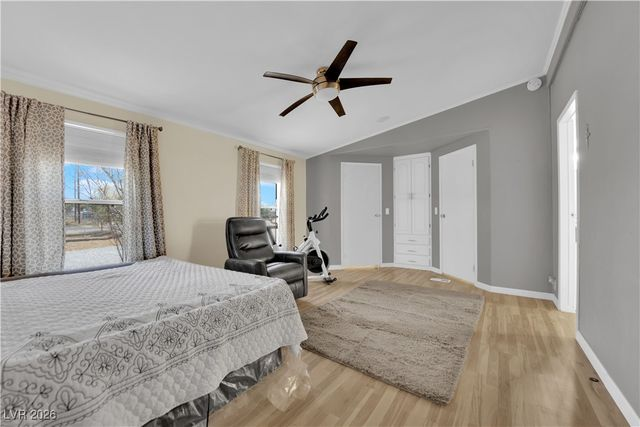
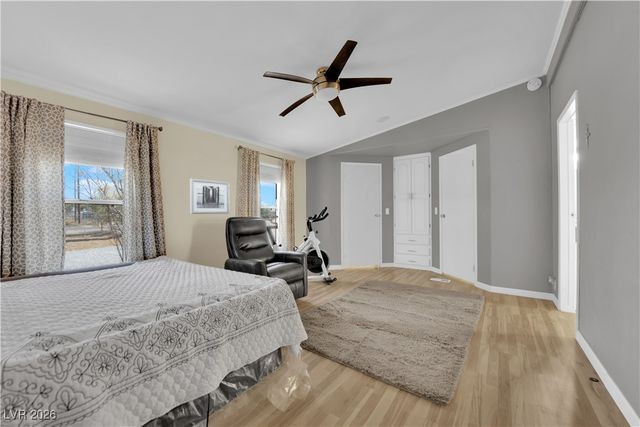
+ wall art (211, 197)
